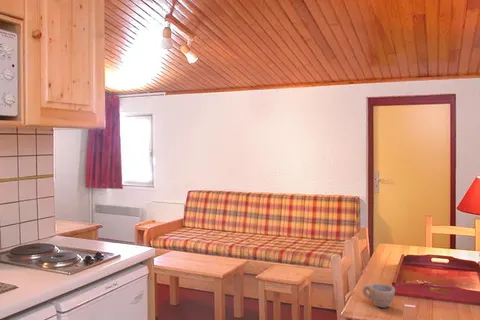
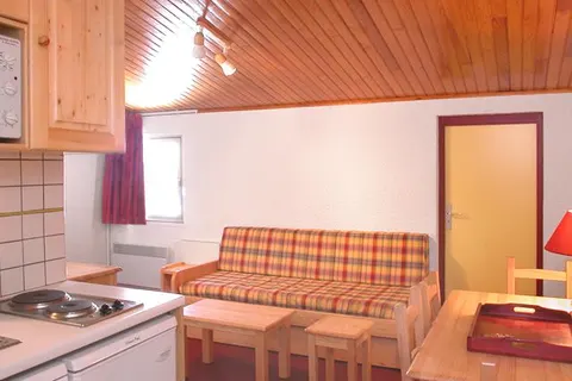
- cup (378, 295)
